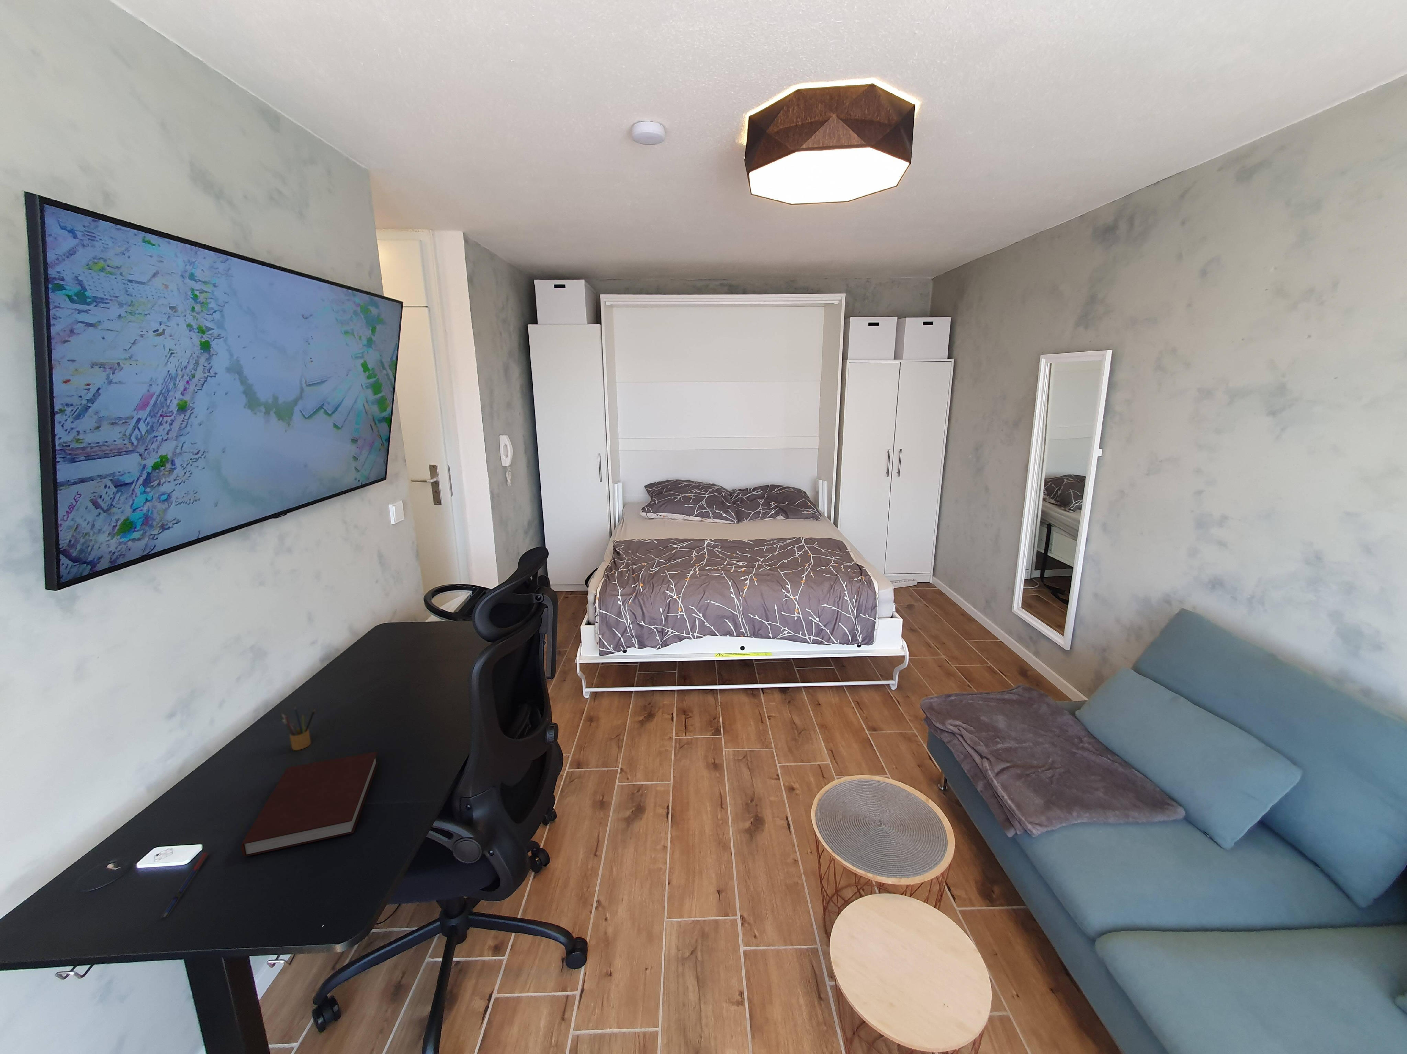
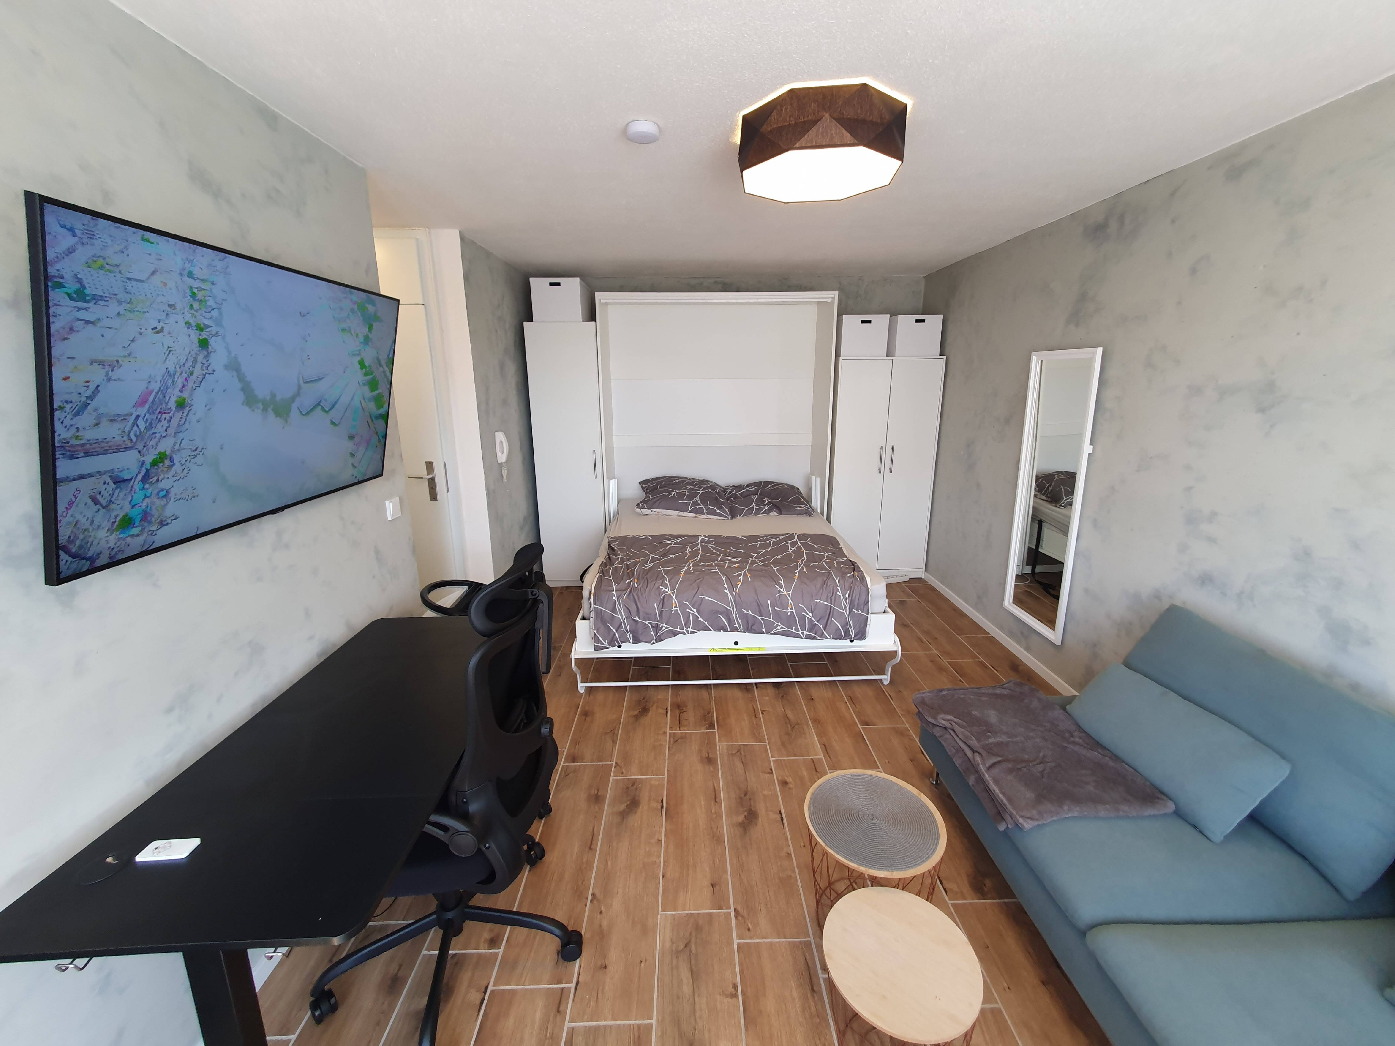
- pencil box (300, 727)
- notebook (318, 798)
- pen (185, 884)
